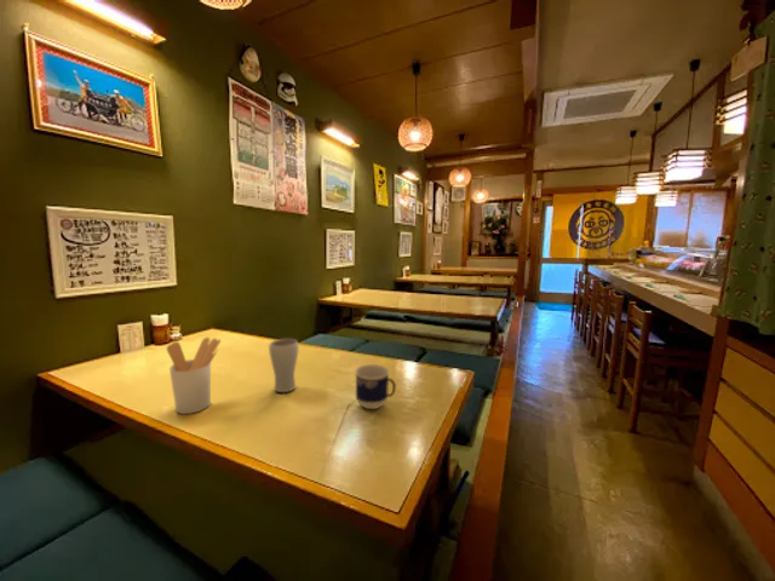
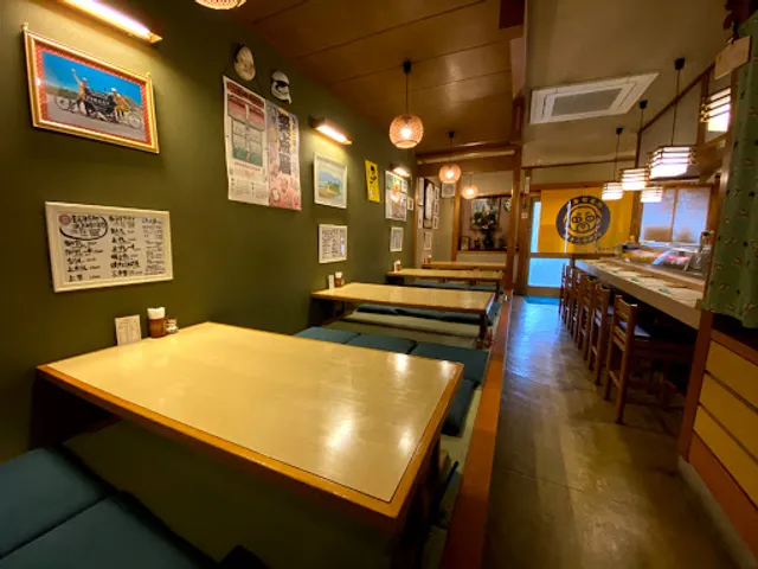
- drinking glass (283, 366)
- cup (375, 389)
- utensil holder (197, 372)
